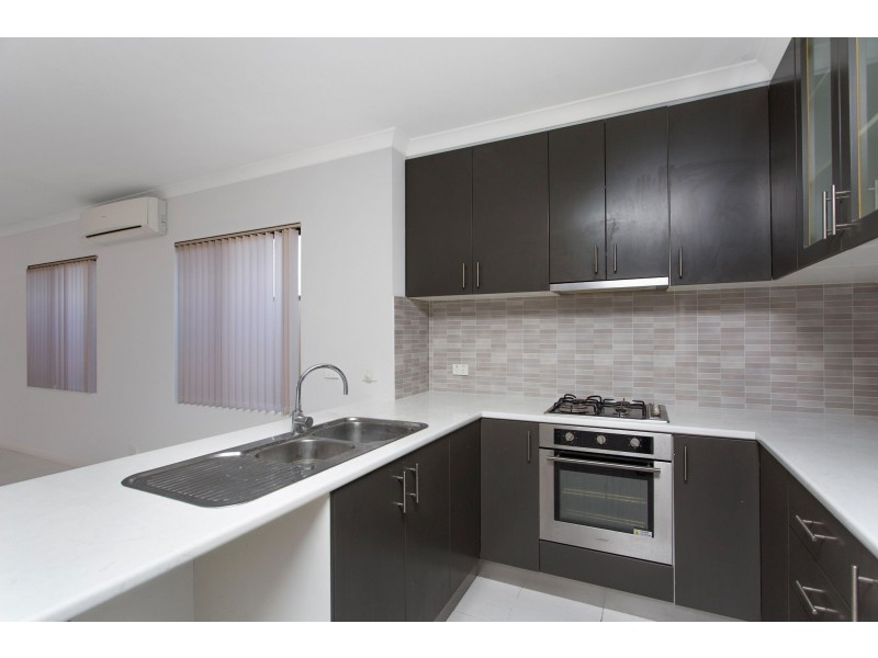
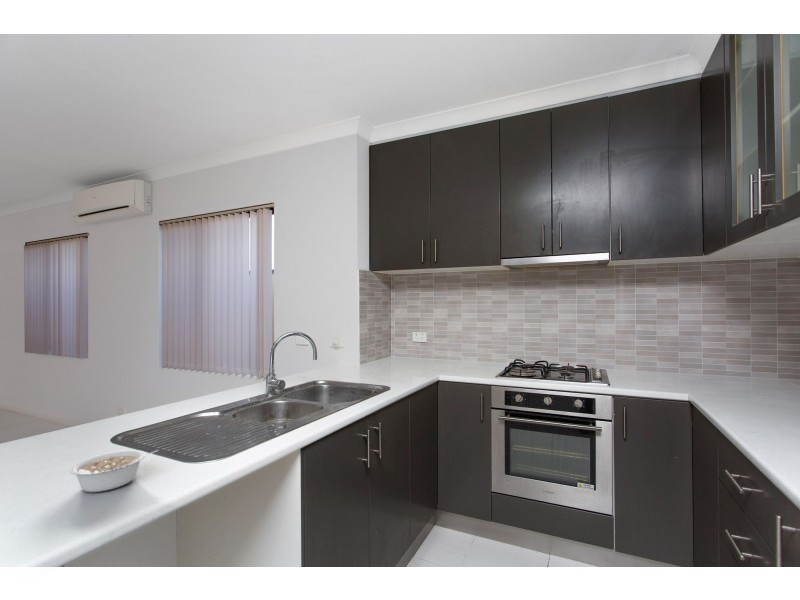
+ legume (112, 468)
